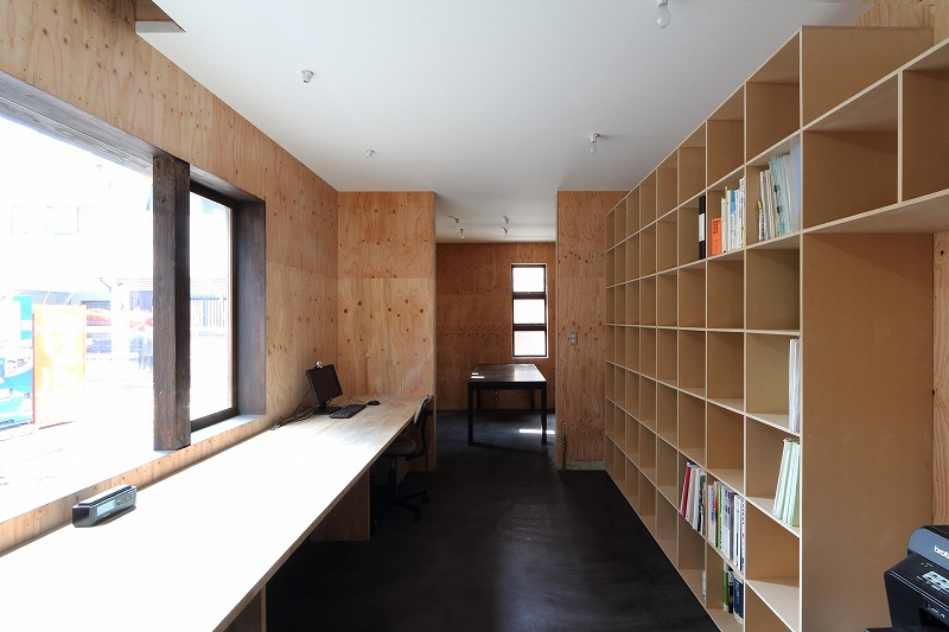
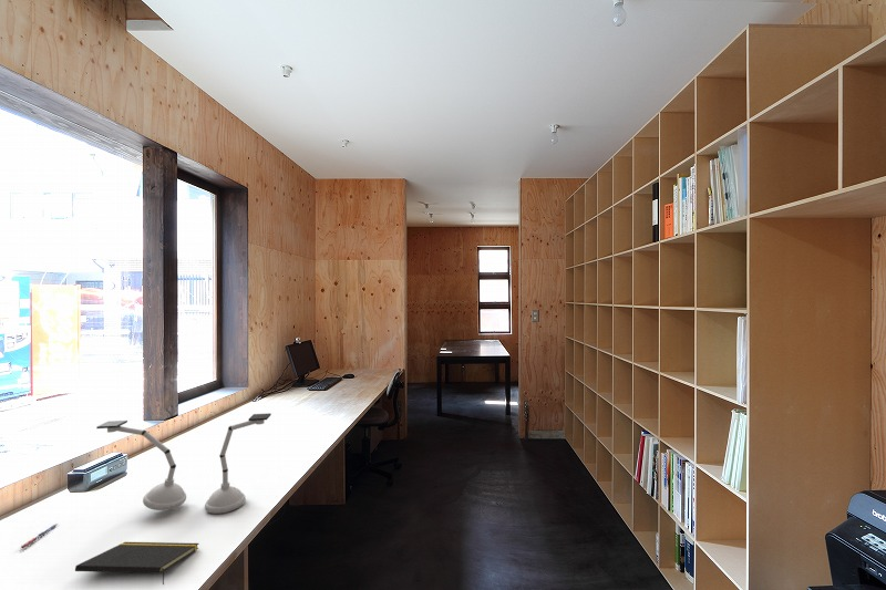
+ pen (40, 534)
+ notepad (141, 556)
+ desk lamp (175, 464)
